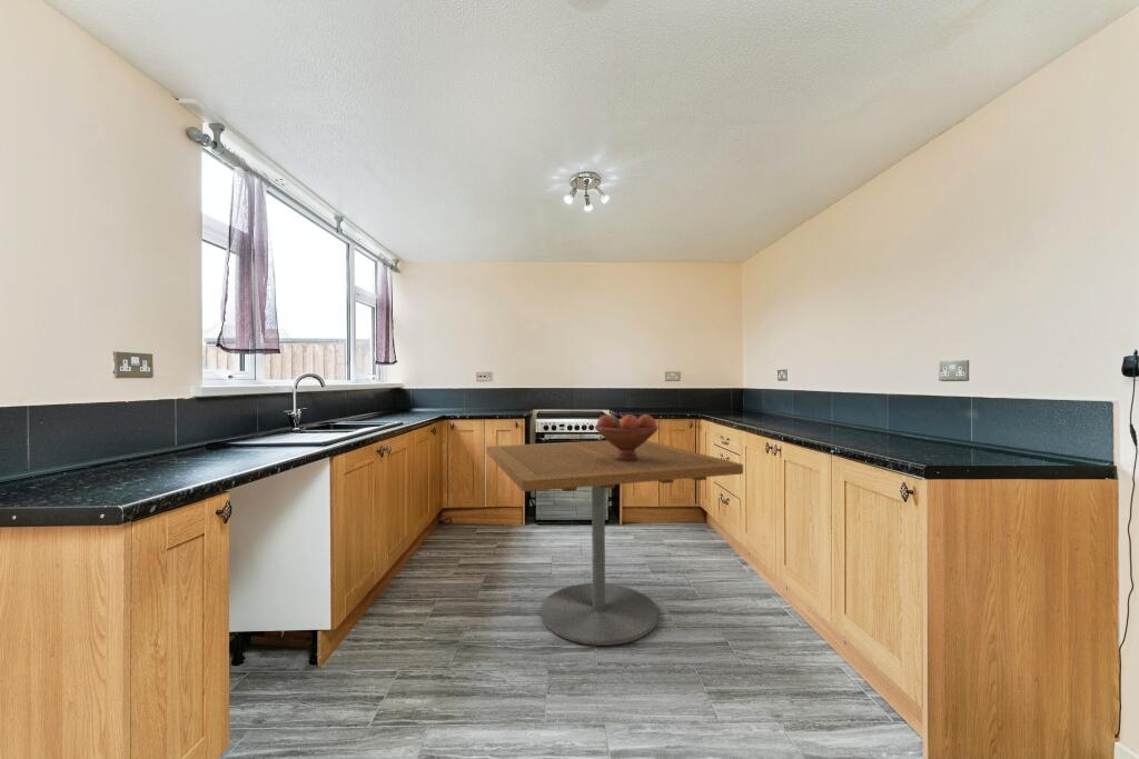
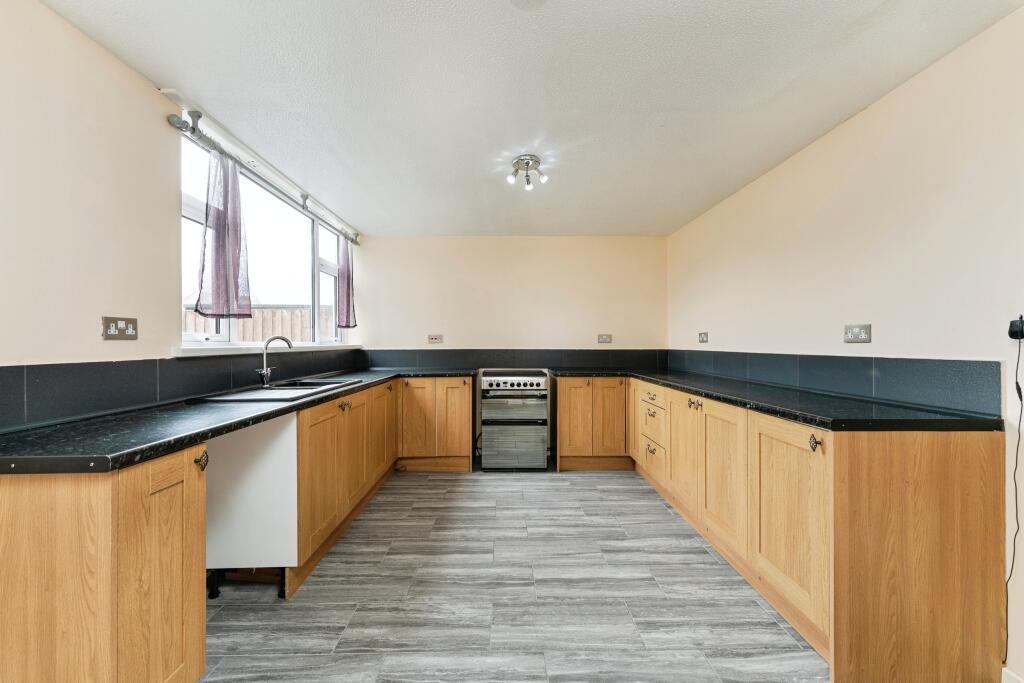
- fruit bowl (626, 436)
- dining table (598, 532)
